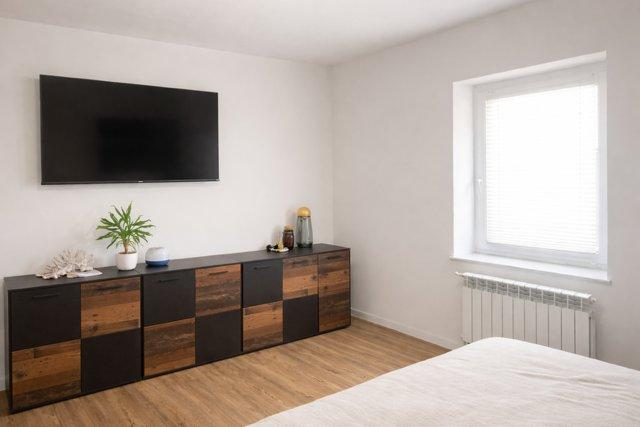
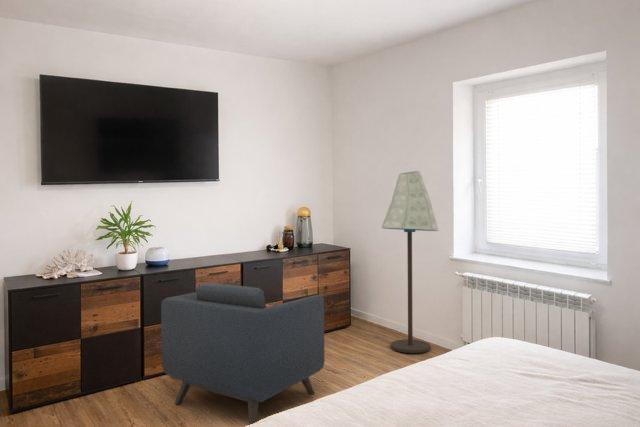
+ floor lamp (409, 259)
+ armchair (246, 340)
